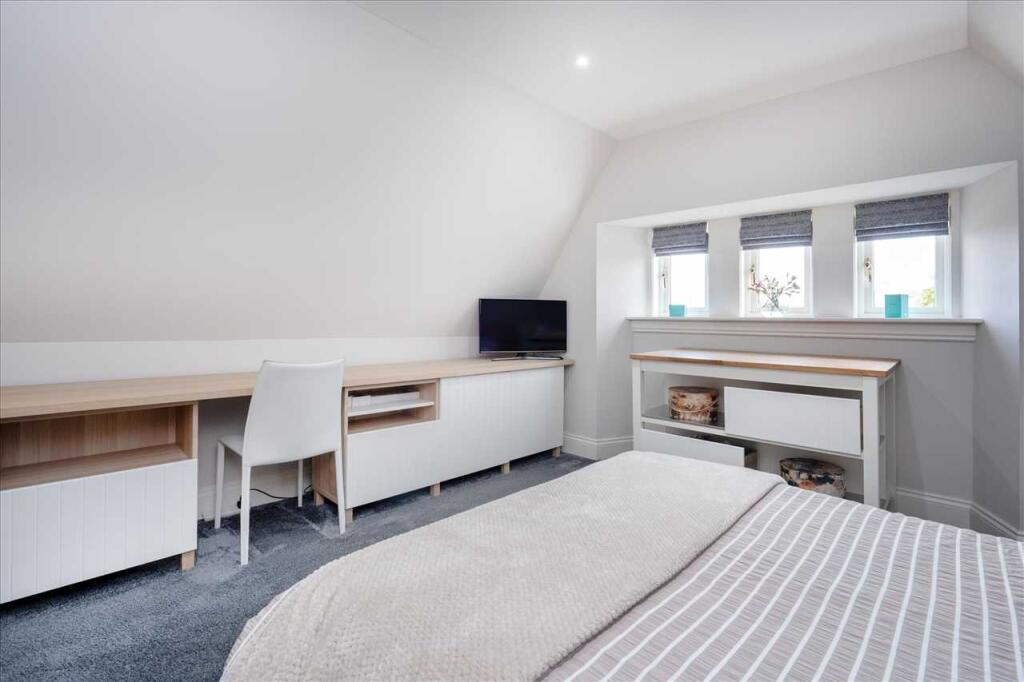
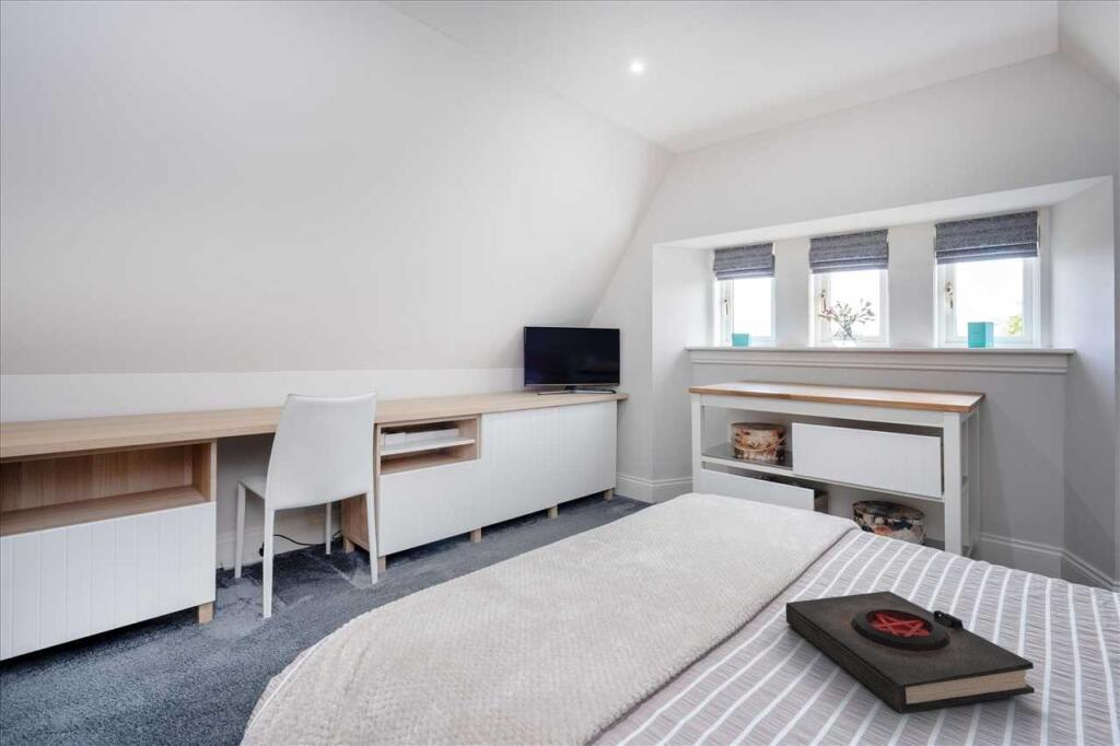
+ book (895, 637)
